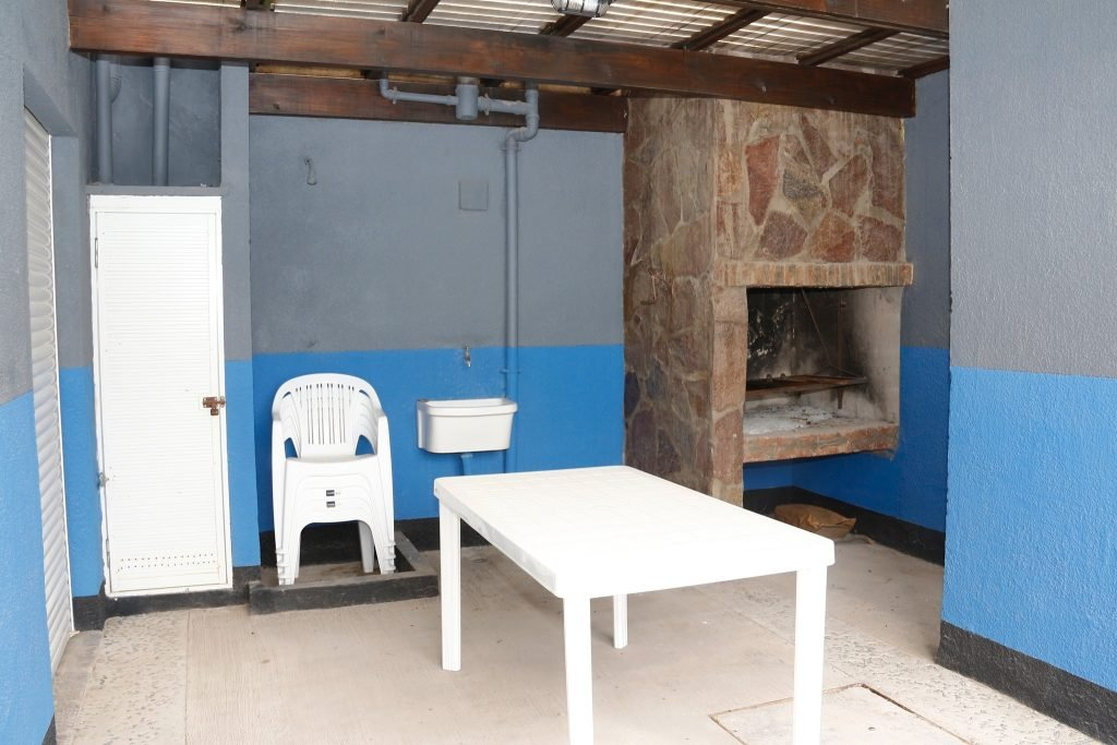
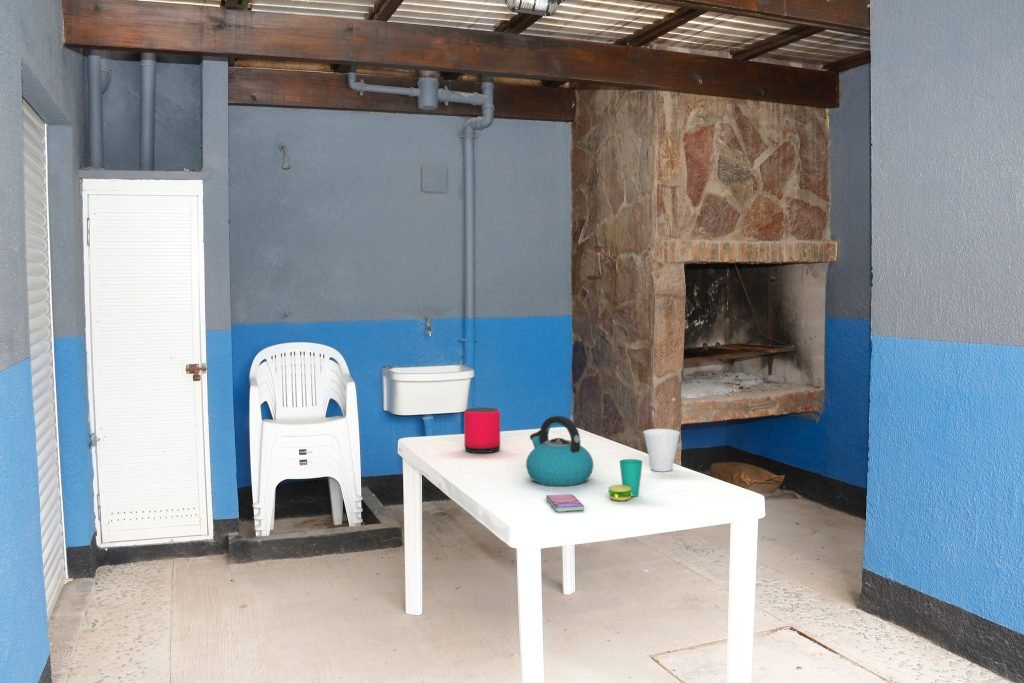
+ speaker (482, 429)
+ kettle (556, 447)
+ cup (661, 450)
+ smartphone (564, 502)
+ cup (625, 480)
